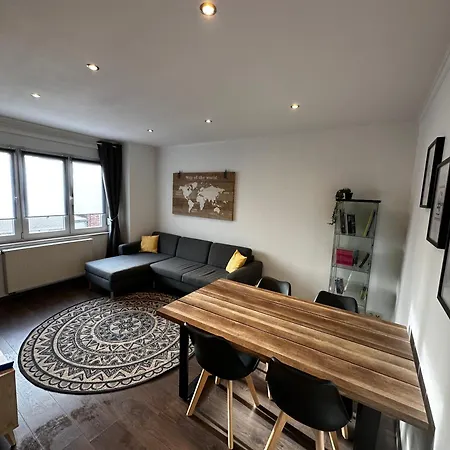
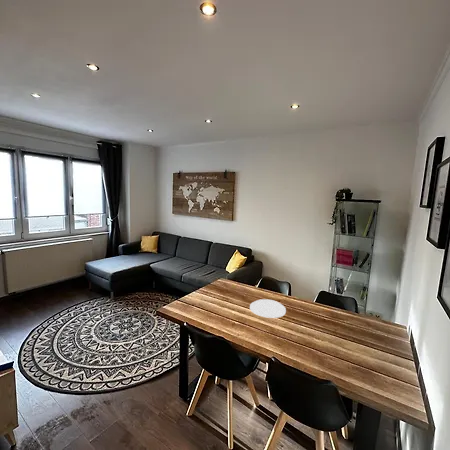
+ plate (267, 305)
